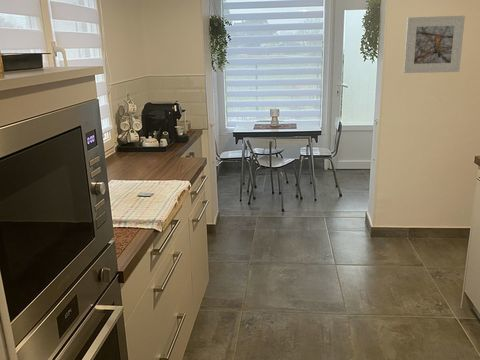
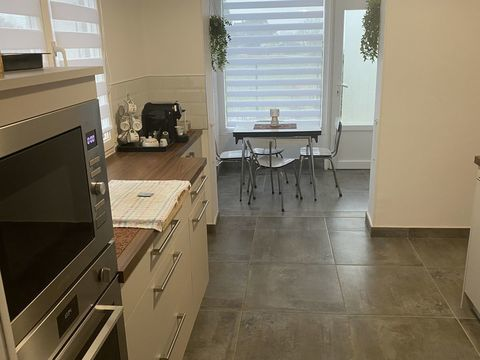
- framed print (433, 45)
